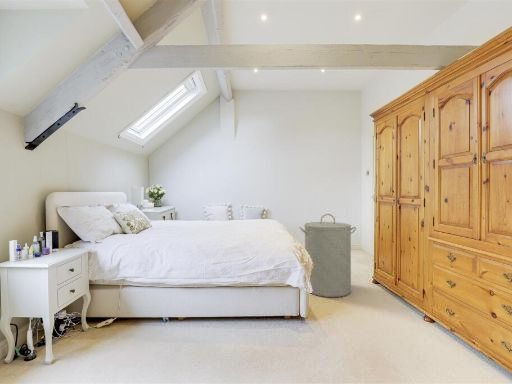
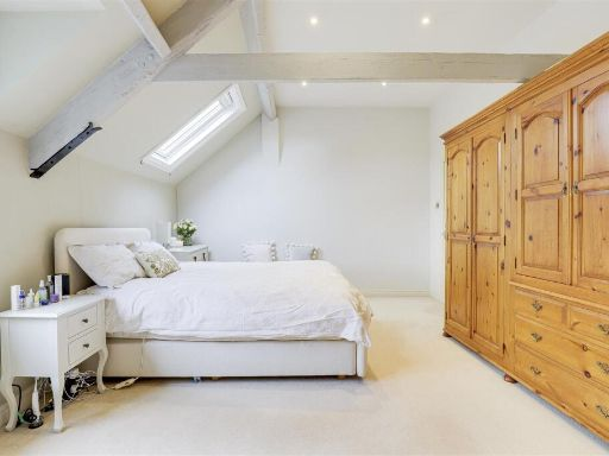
- laundry hamper (327, 251)
